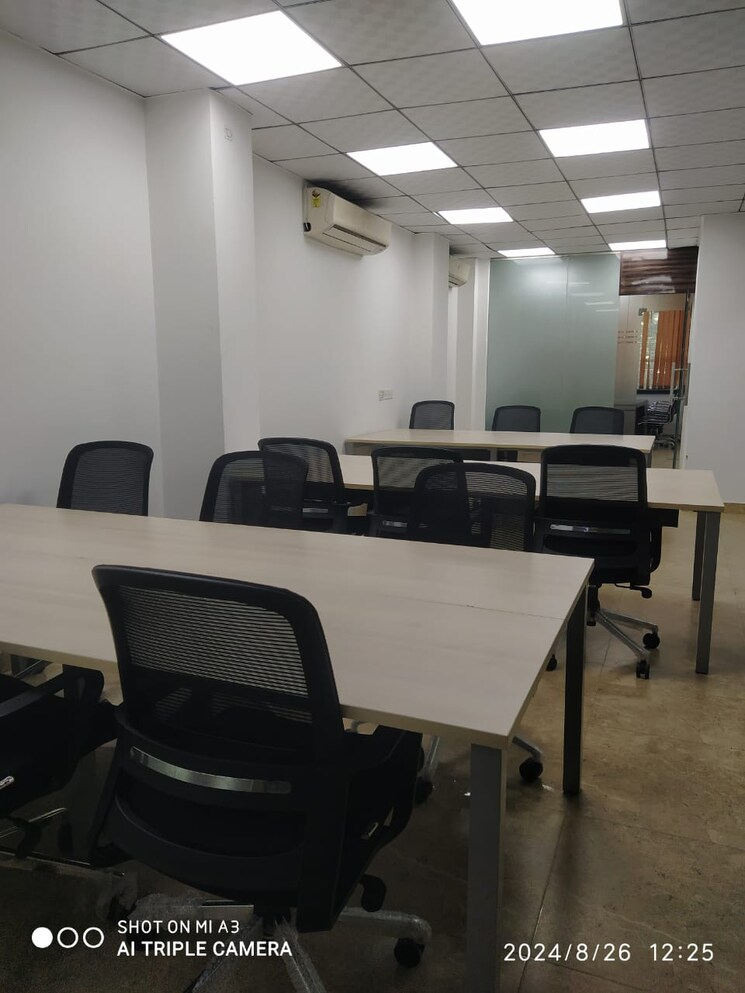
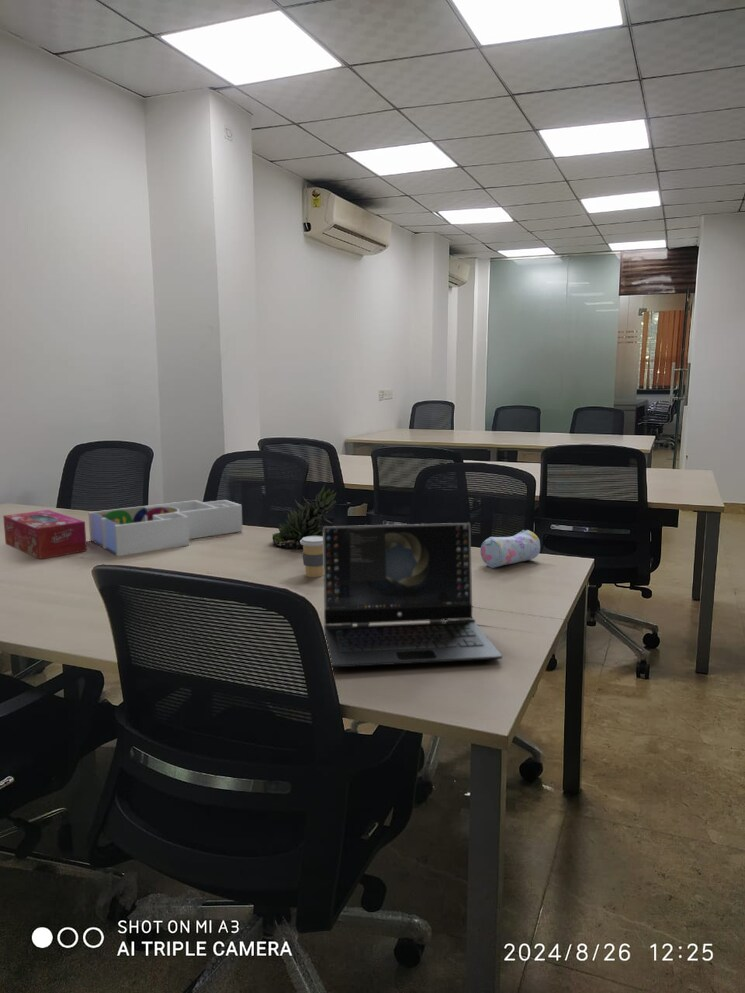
+ coffee cup (314, 557)
+ pencil case (511, 548)
+ laptop (407, 591)
+ desk organizer (172, 524)
+ succulent plant (305, 514)
+ tissue box (44, 533)
